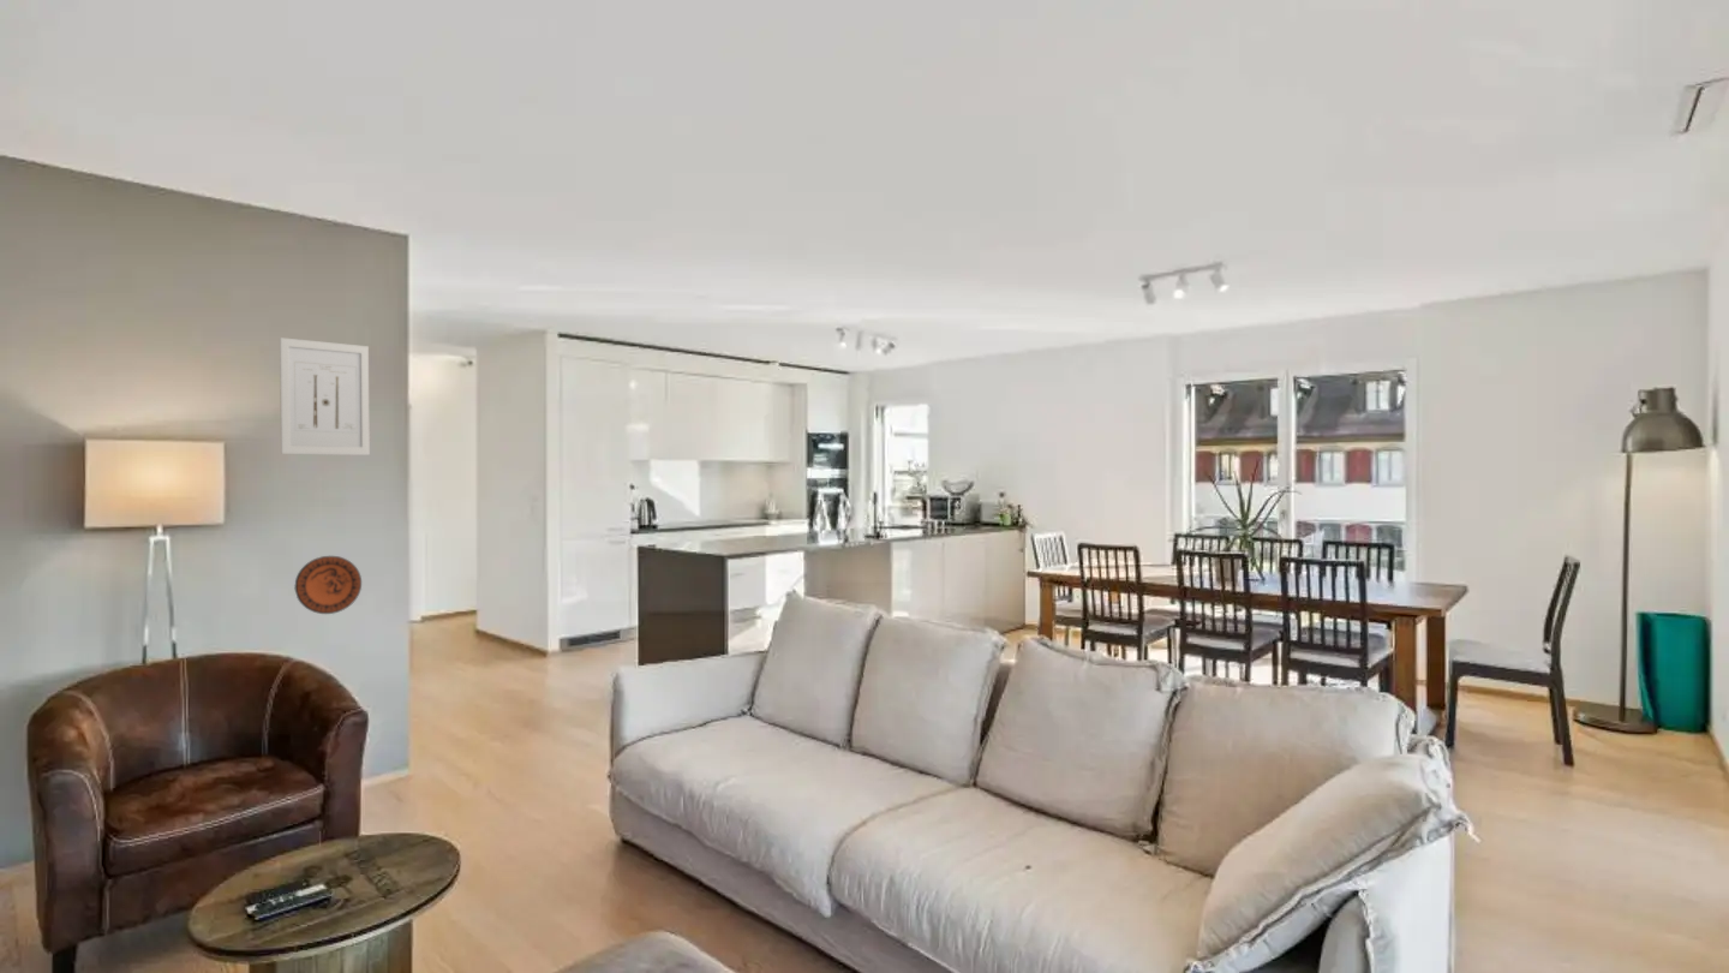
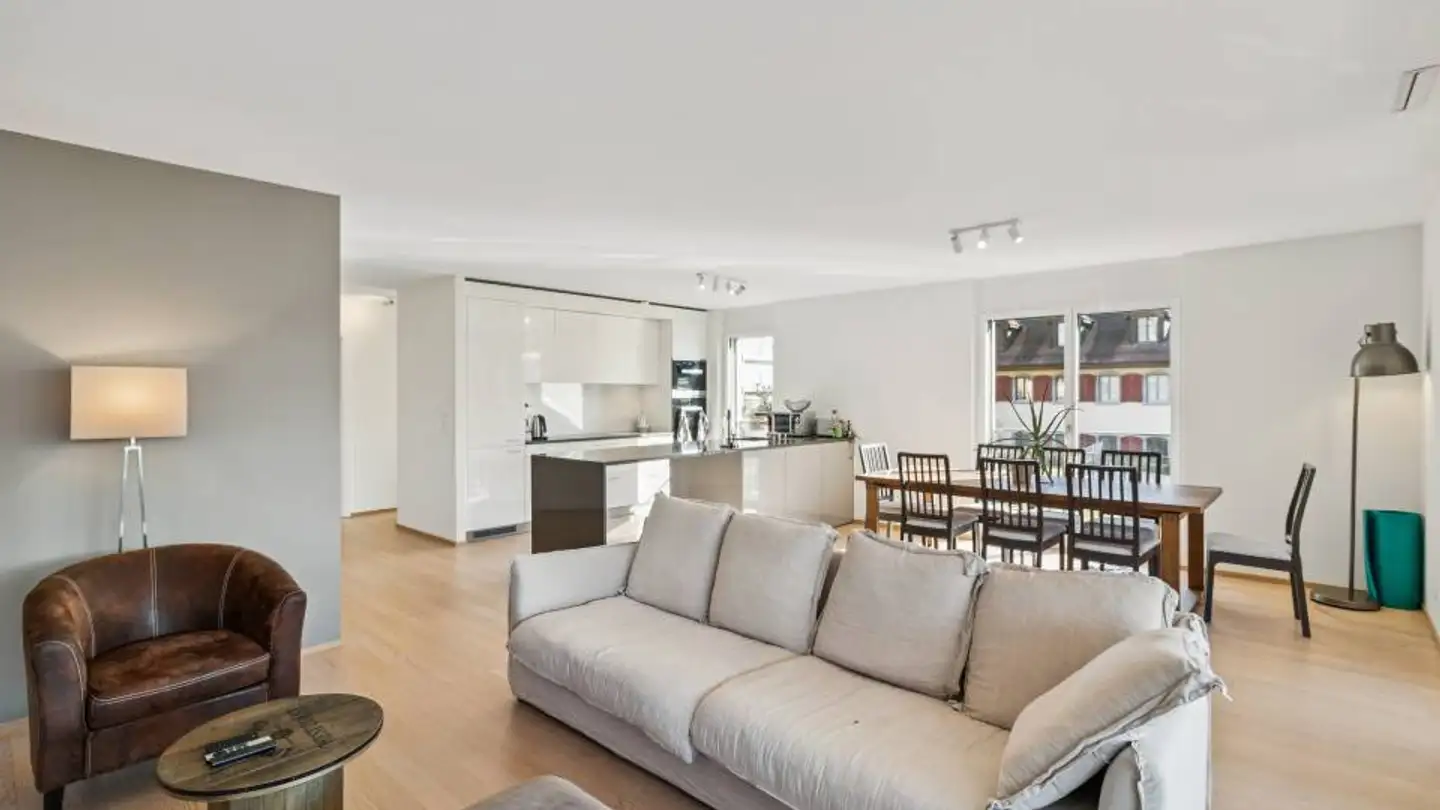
- wall art (325, 398)
- decorative plate (328, 584)
